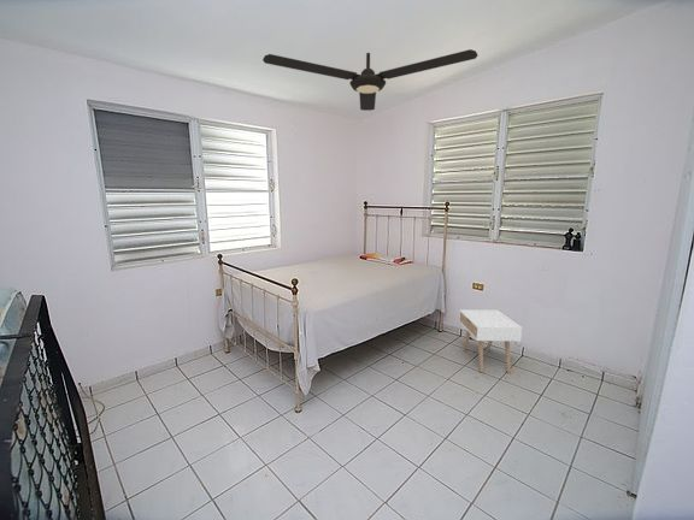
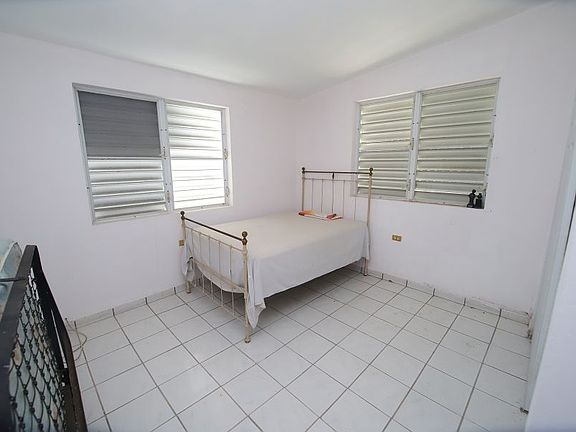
- ceiling fan (367, 81)
- nightstand (487, 338)
